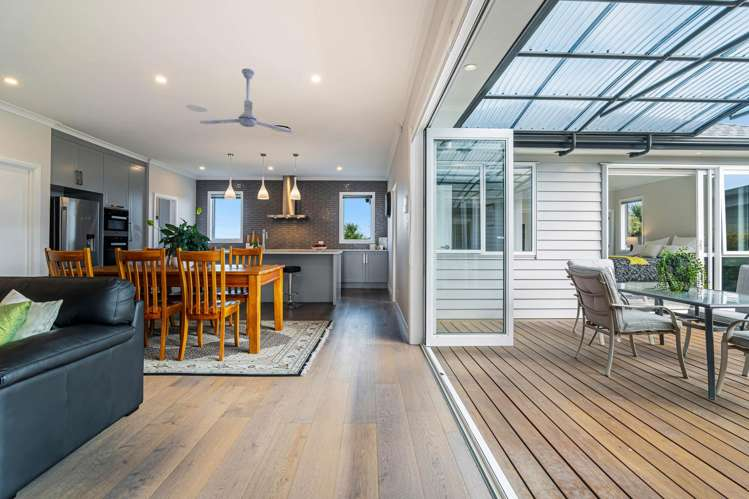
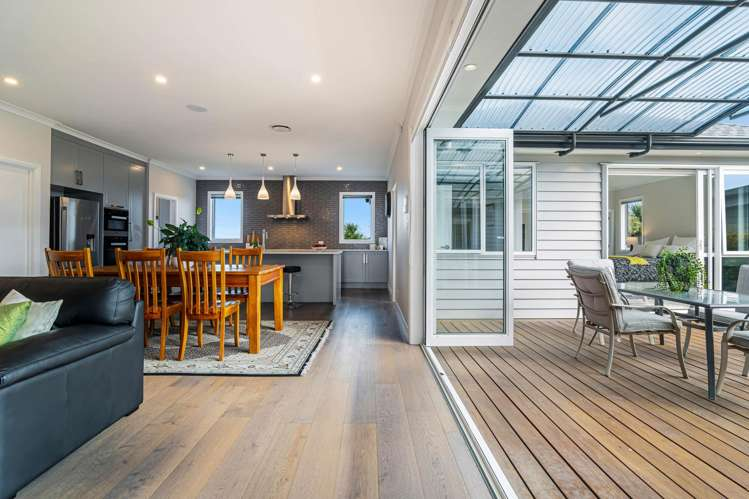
- ceiling fan (248, 93)
